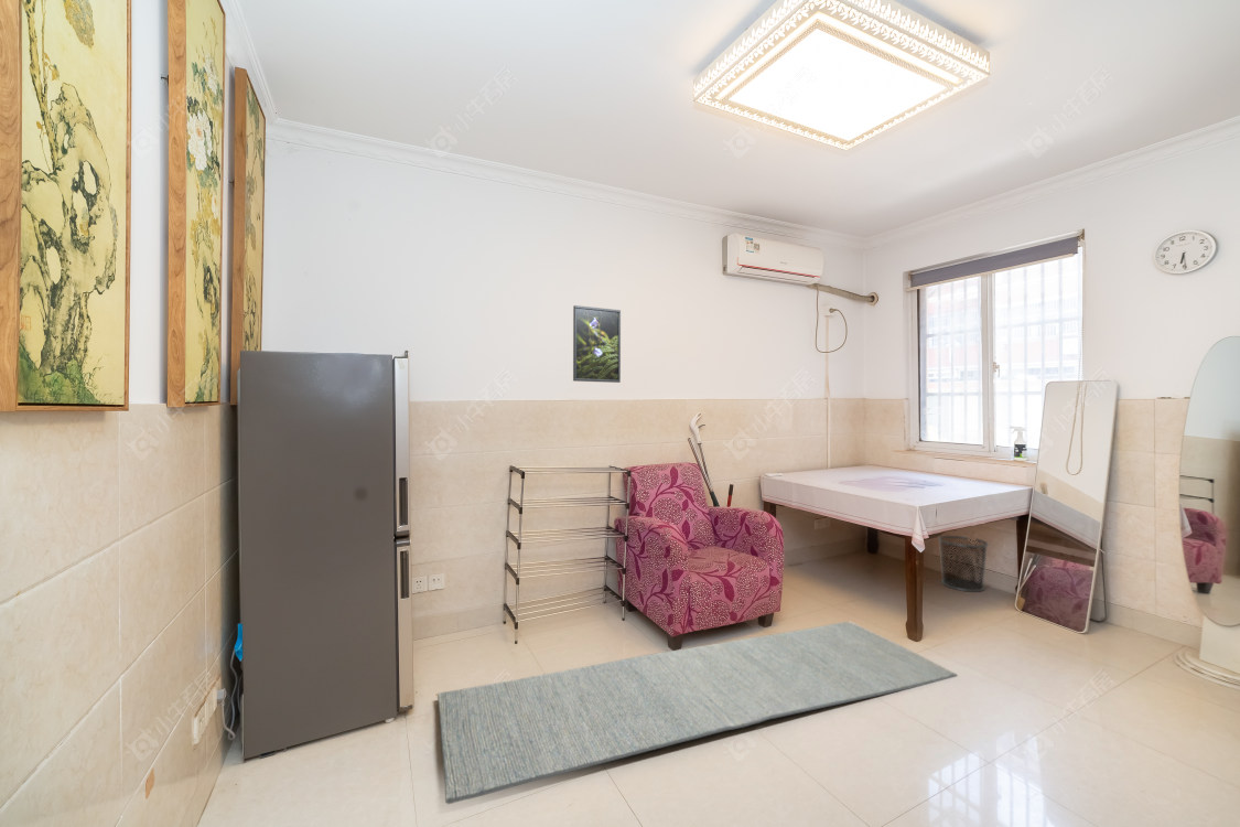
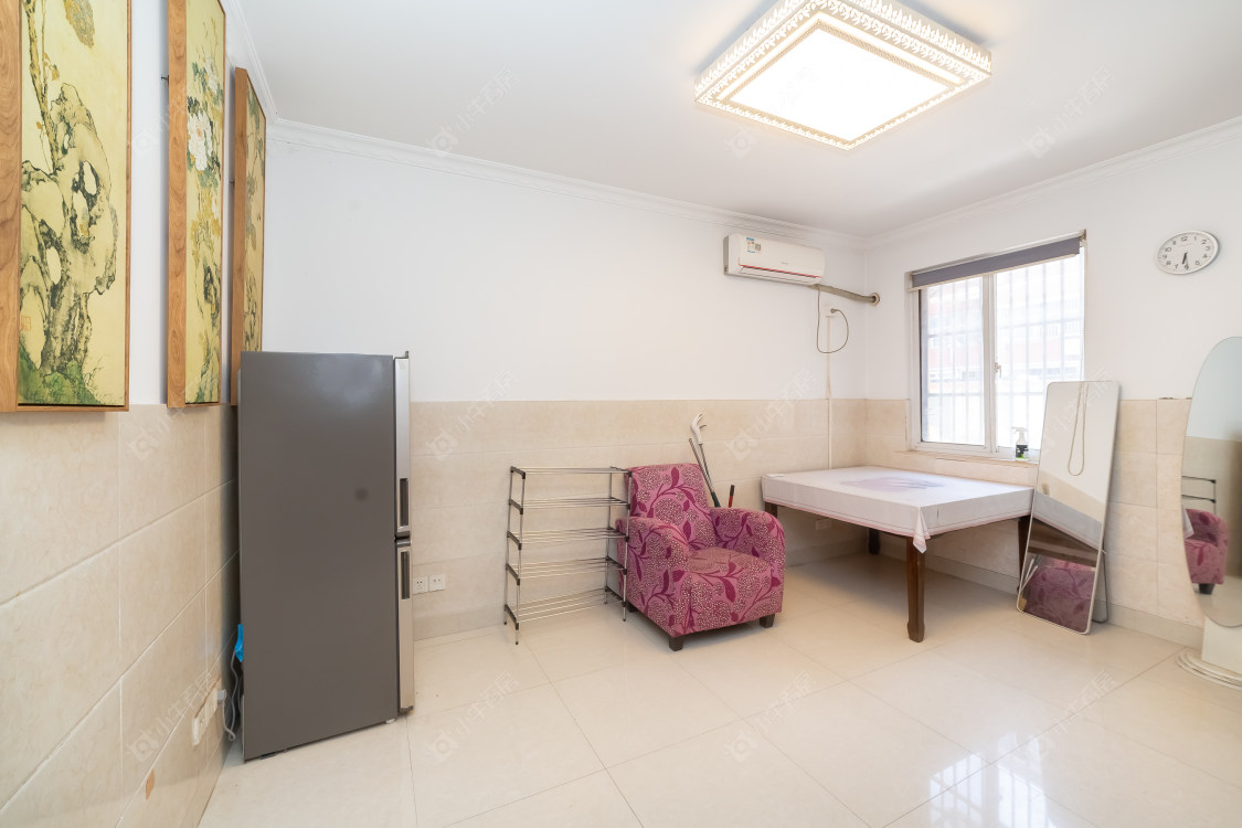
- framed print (596, 344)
- rug (708, 683)
- trash can (963, 562)
